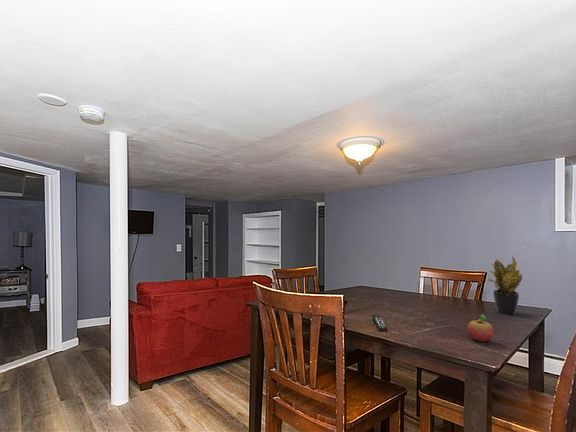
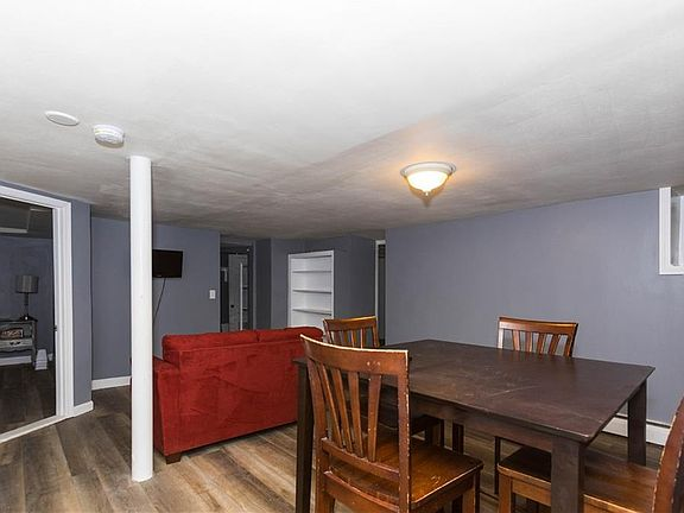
- fruit (480, 328)
- remote control (379, 322)
- potted plant (504, 282)
